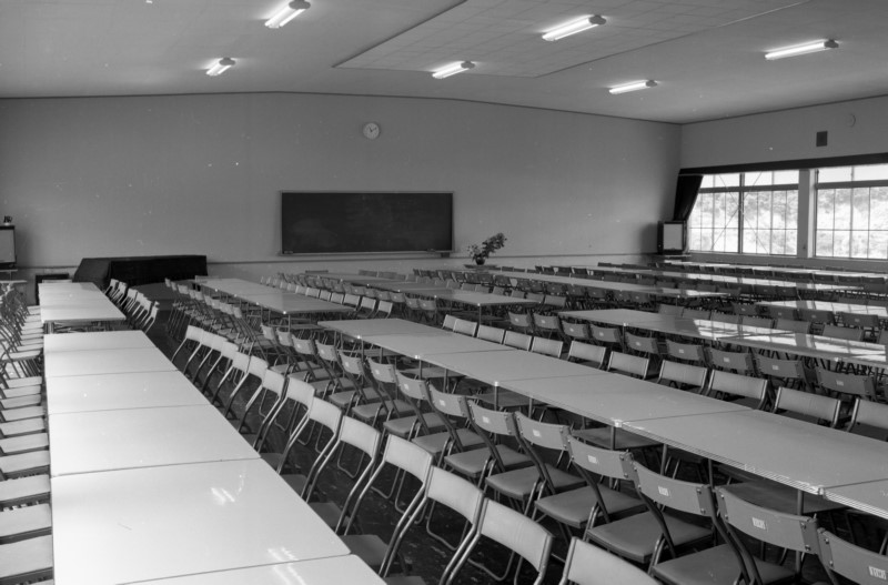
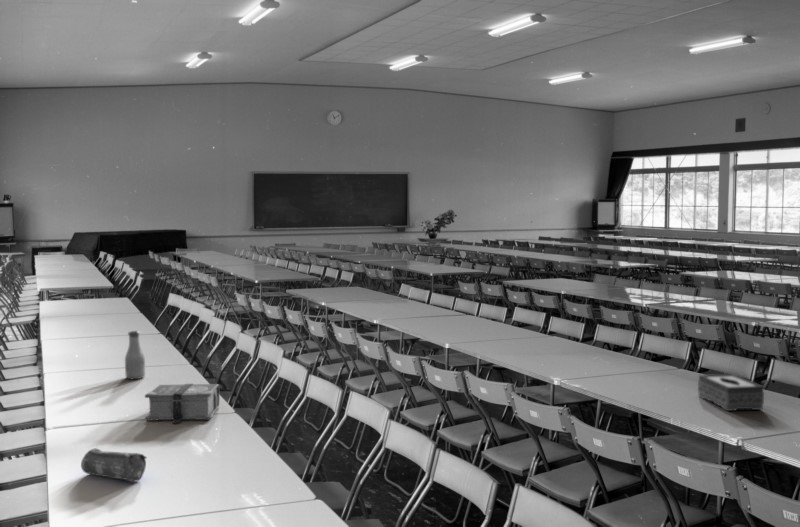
+ bible (181, 401)
+ pencil case (114, 463)
+ tissue box (729, 391)
+ bottle (134, 354)
